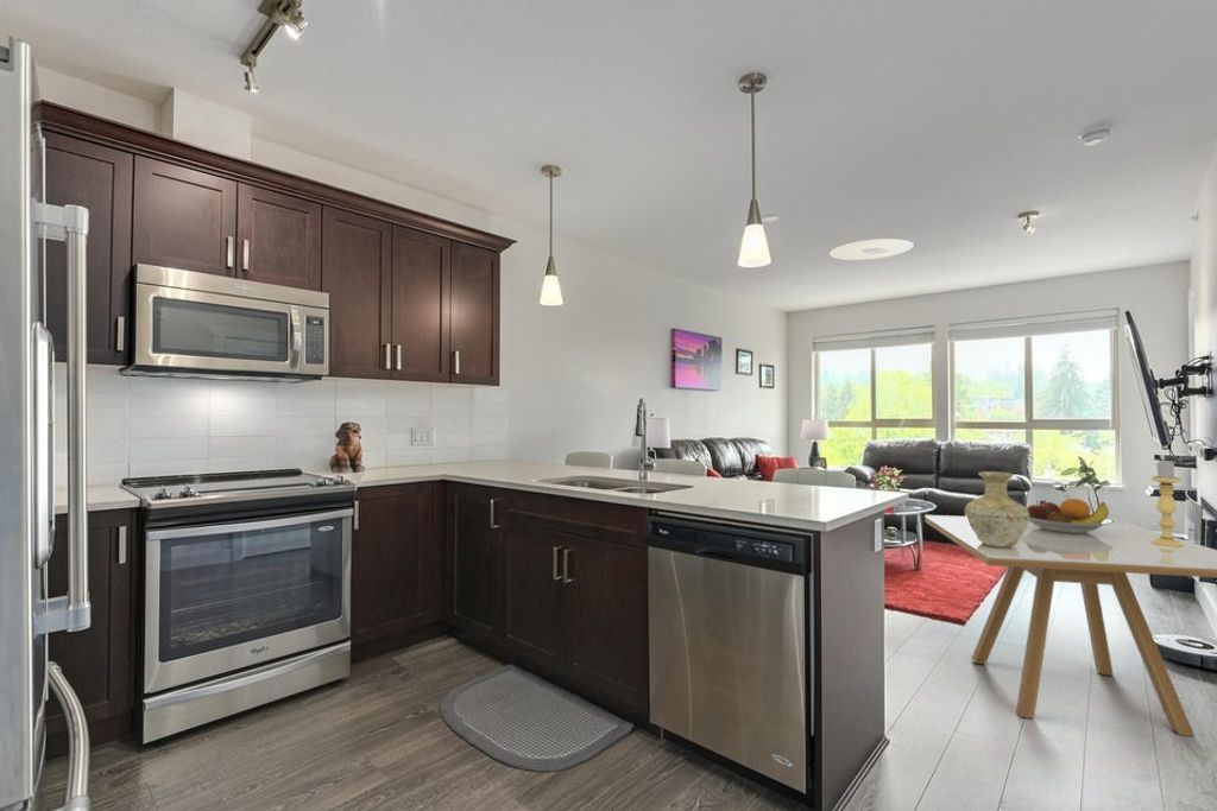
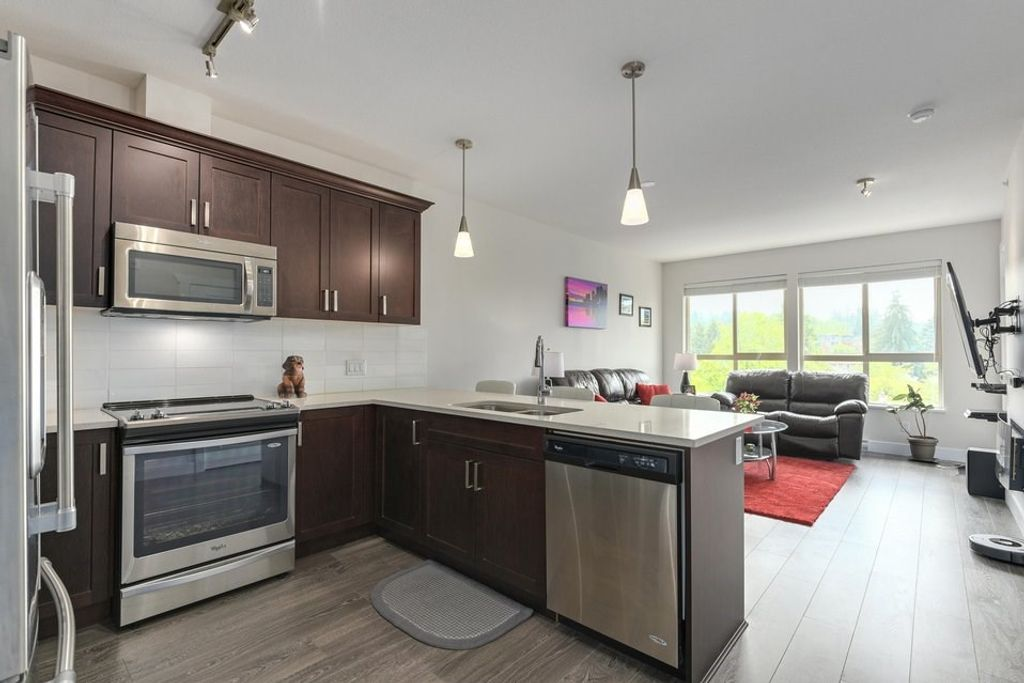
- dining table (1049, 610)
- vase (996, 507)
- ceiling light (870, 246)
- fruit bowl (1062, 513)
- candle holder (1166, 501)
